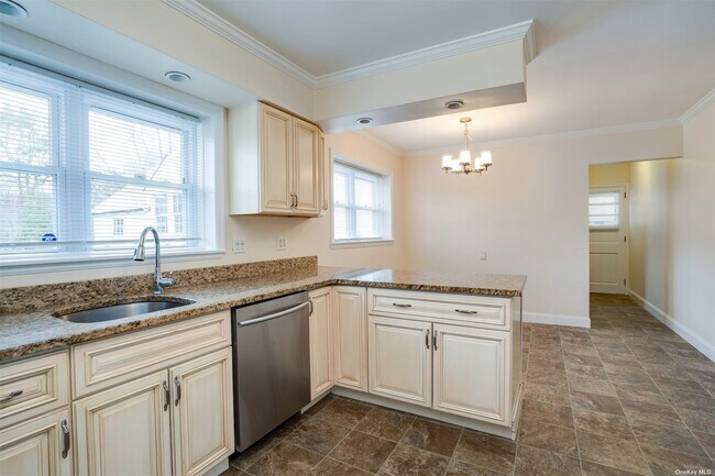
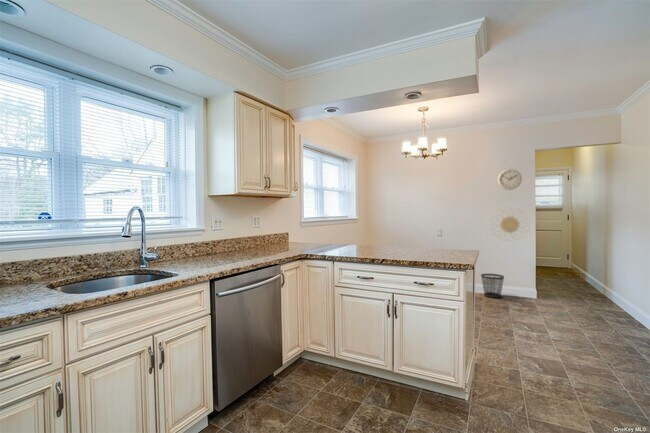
+ wastebasket (492, 286)
+ decorative wall piece (509, 224)
+ wall clock (509, 179)
